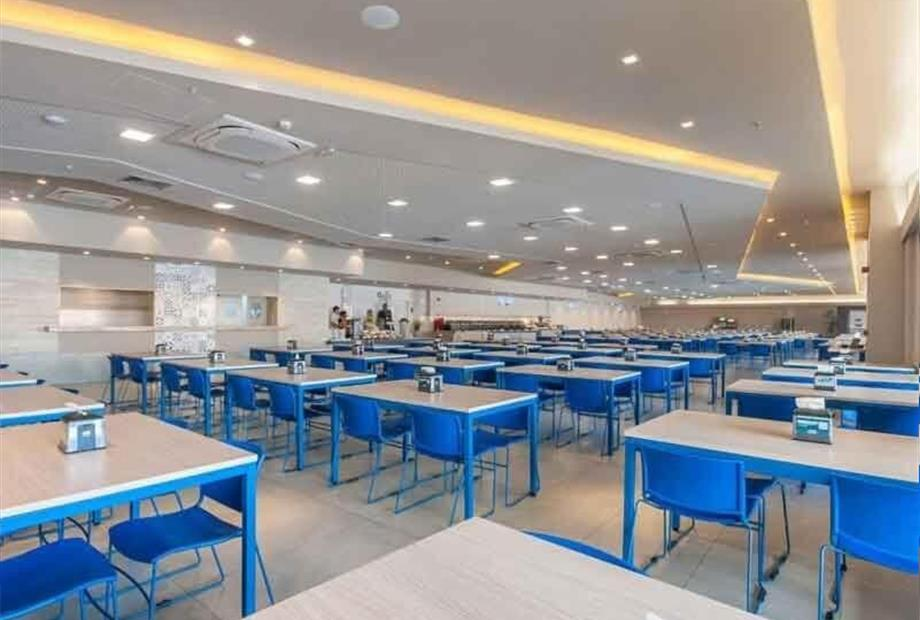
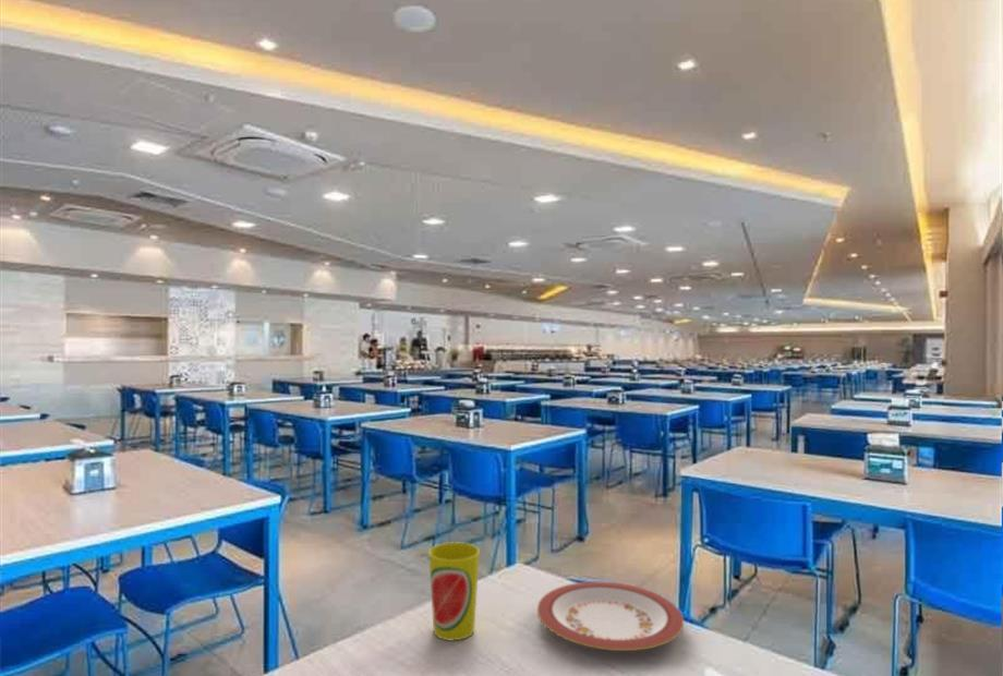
+ plate (608, 616)
+ cup (454, 590)
